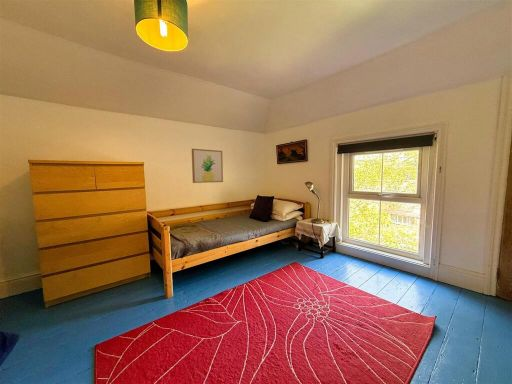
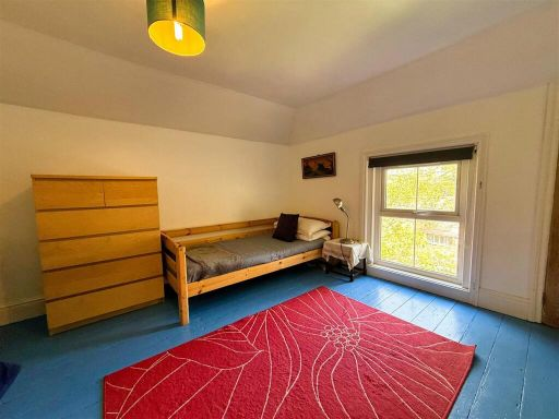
- wall art (208, 166)
